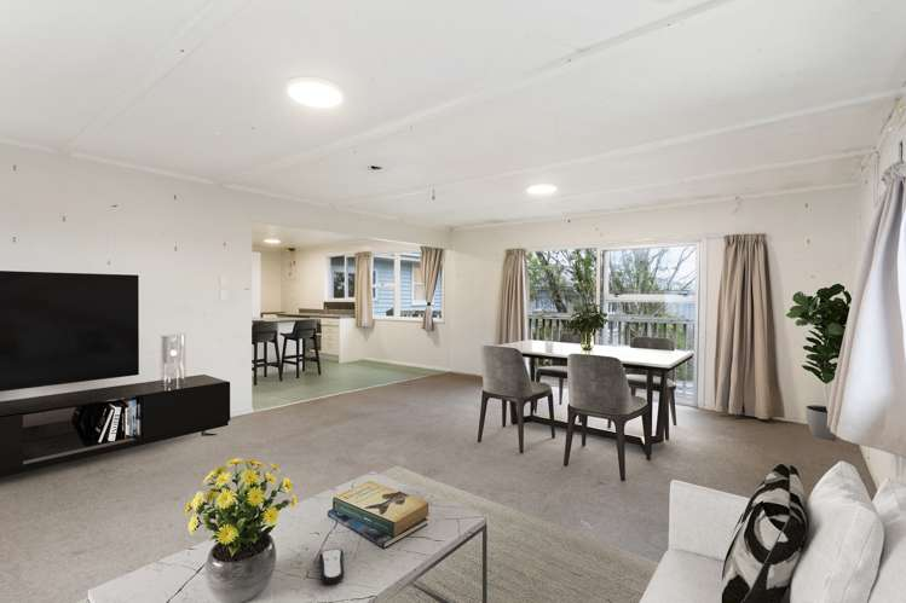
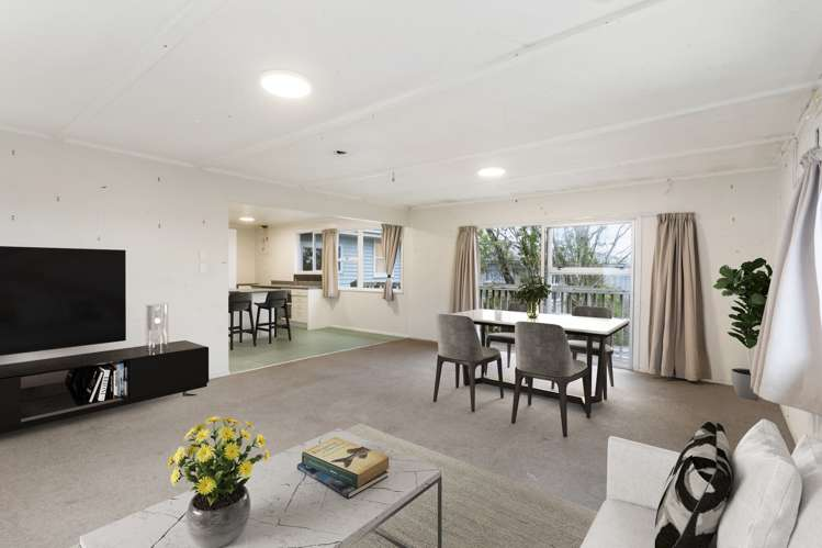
- remote control (331, 564)
